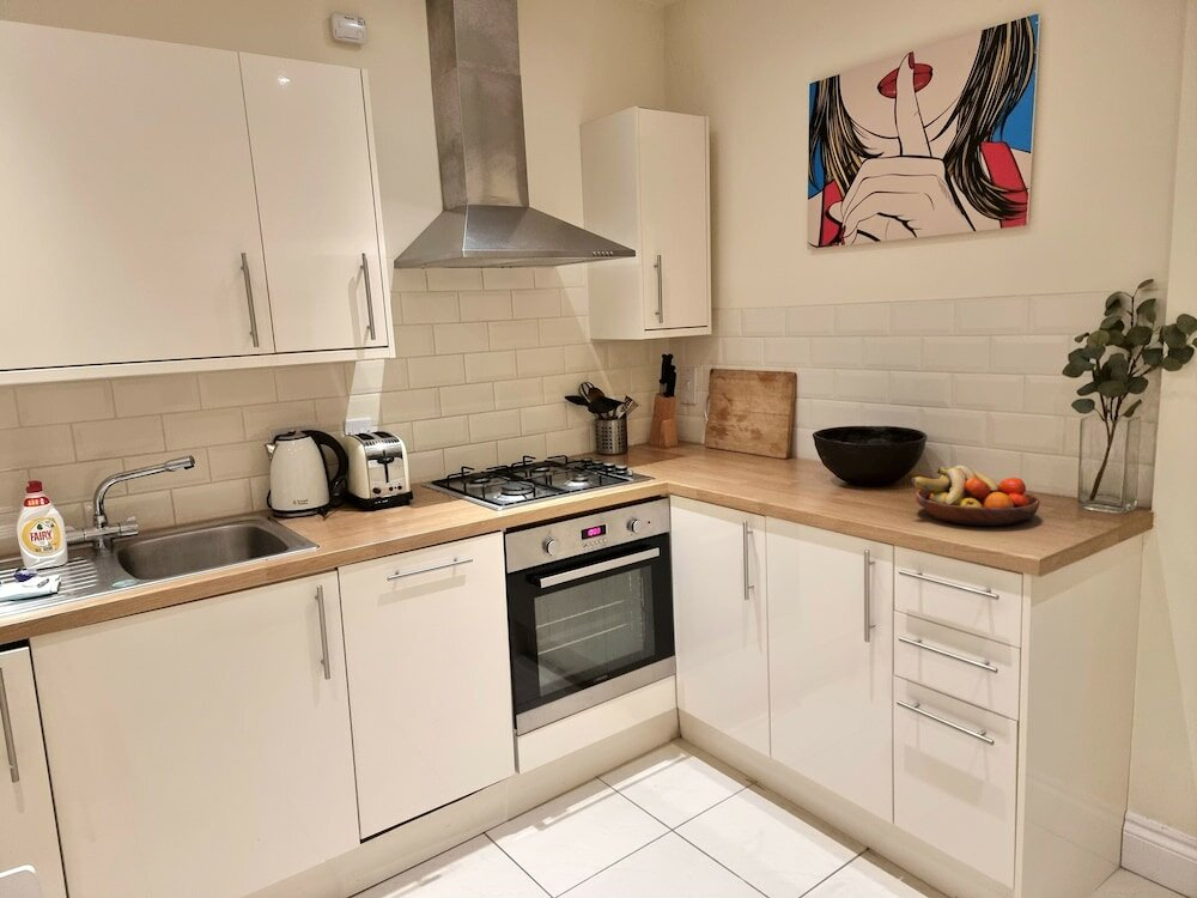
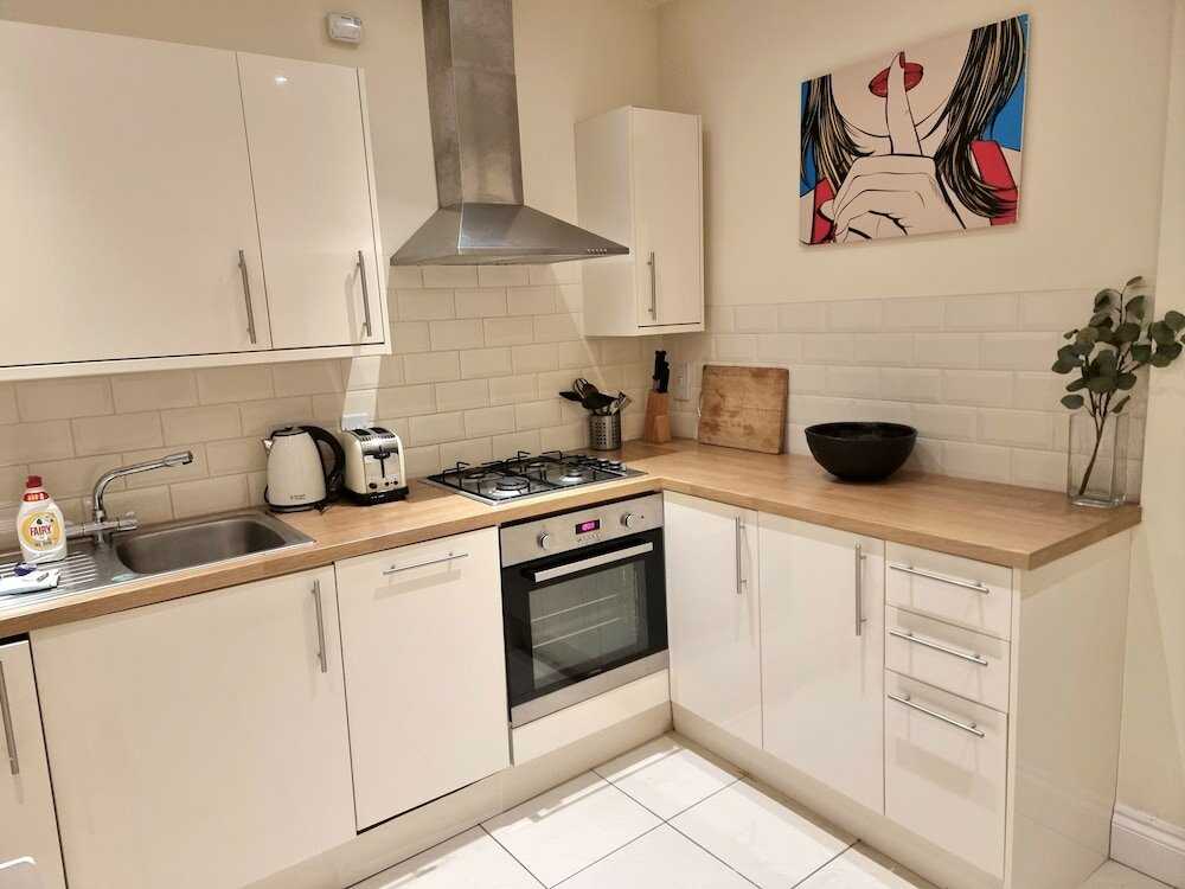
- fruit bowl (974, 491)
